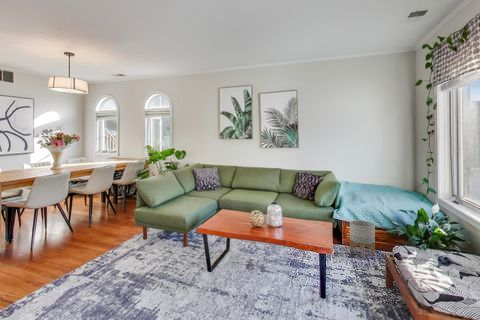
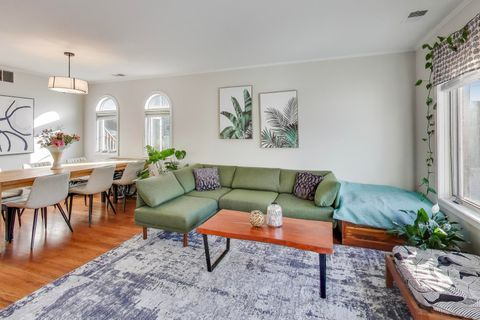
- planter (362, 238)
